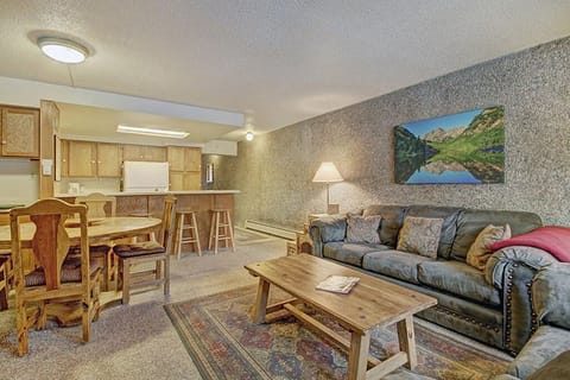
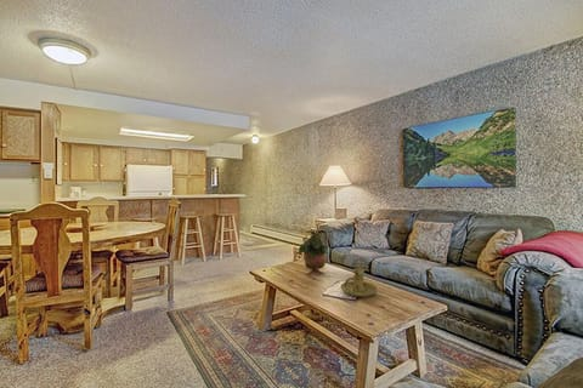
+ potted plant (312, 251)
+ candle holder (356, 281)
